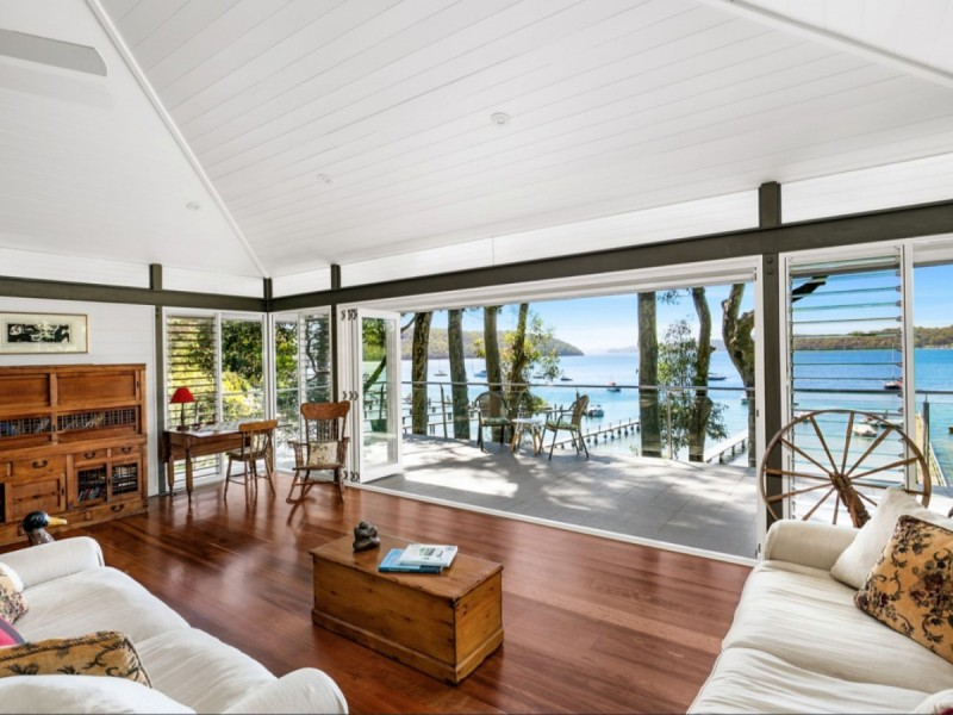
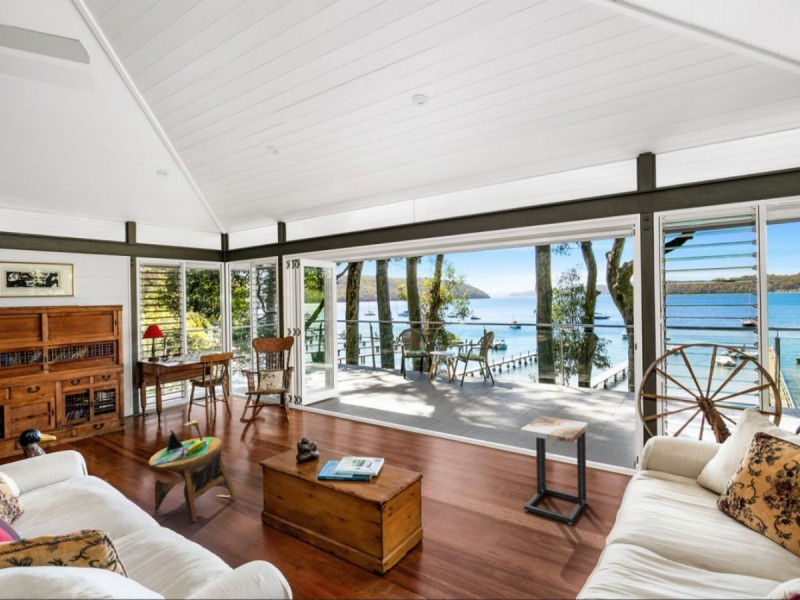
+ side table (194, 463)
+ side table (545, 465)
